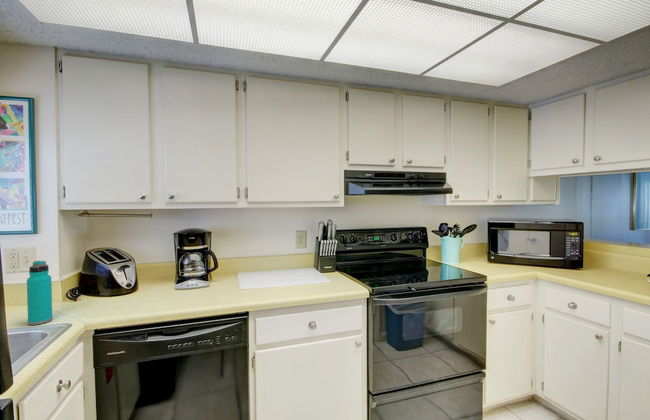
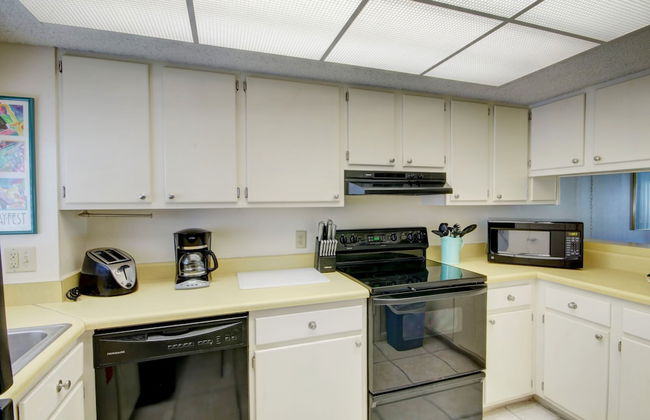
- water bottle (39, 291)
